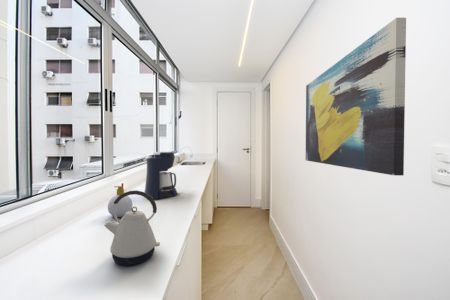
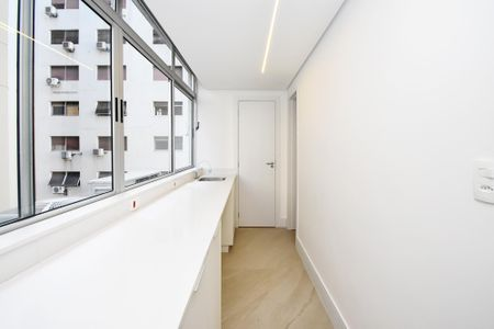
- soap bottle (120, 200)
- wall art (337, 114)
- coffee maker (160, 173)
- kettle (132, 223)
